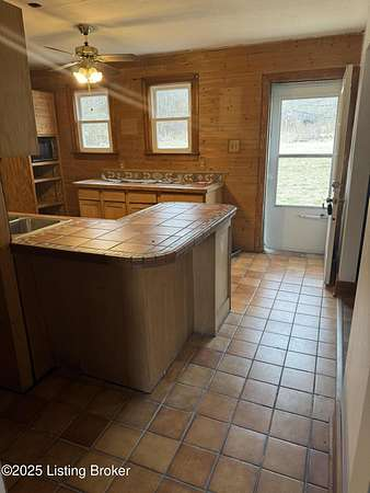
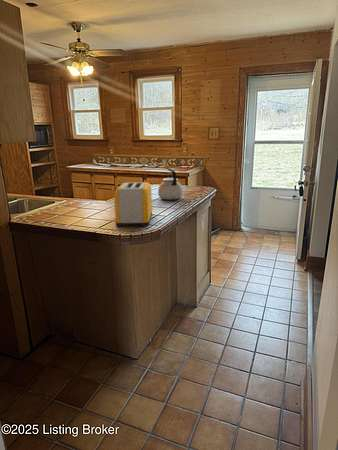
+ toaster (134, 202)
+ kettle (170, 183)
